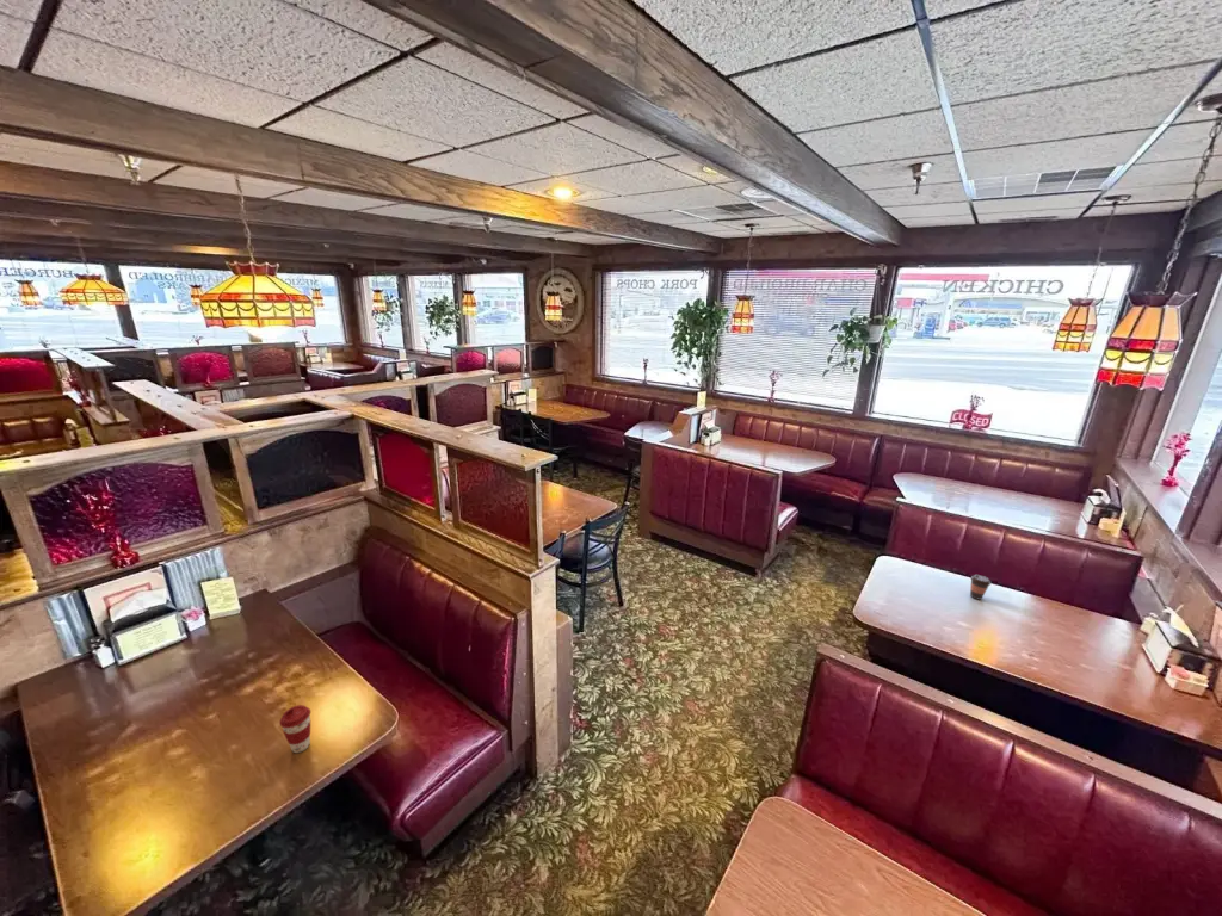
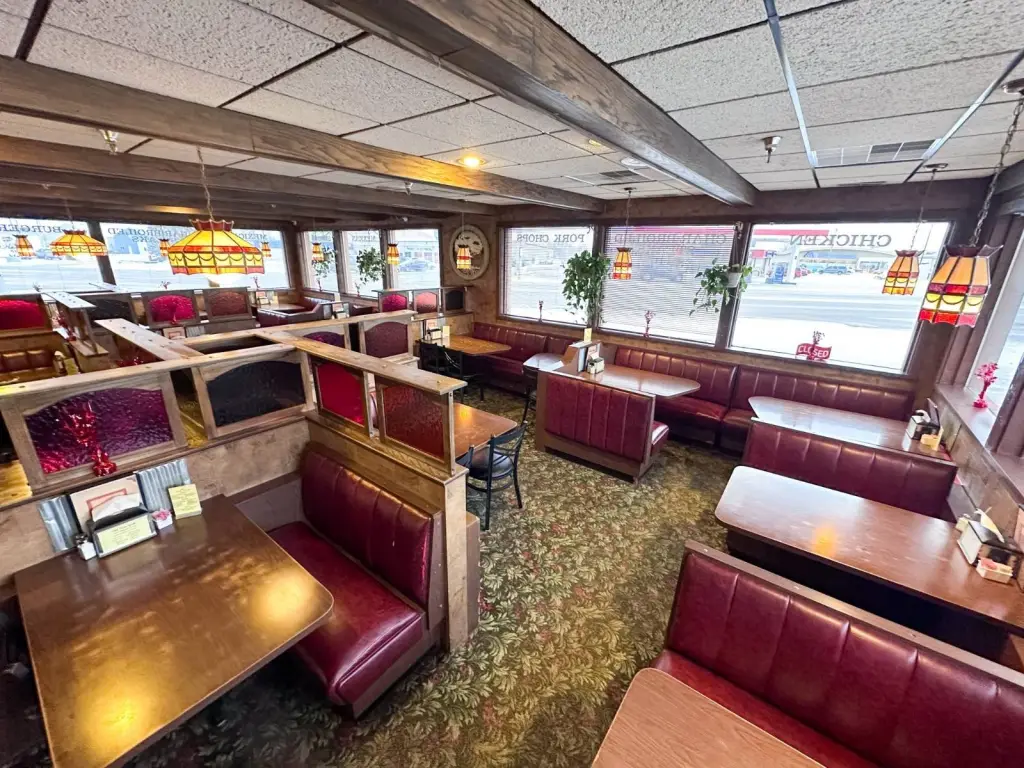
- coffee cup (297, 729)
- coffee cup (979, 587)
